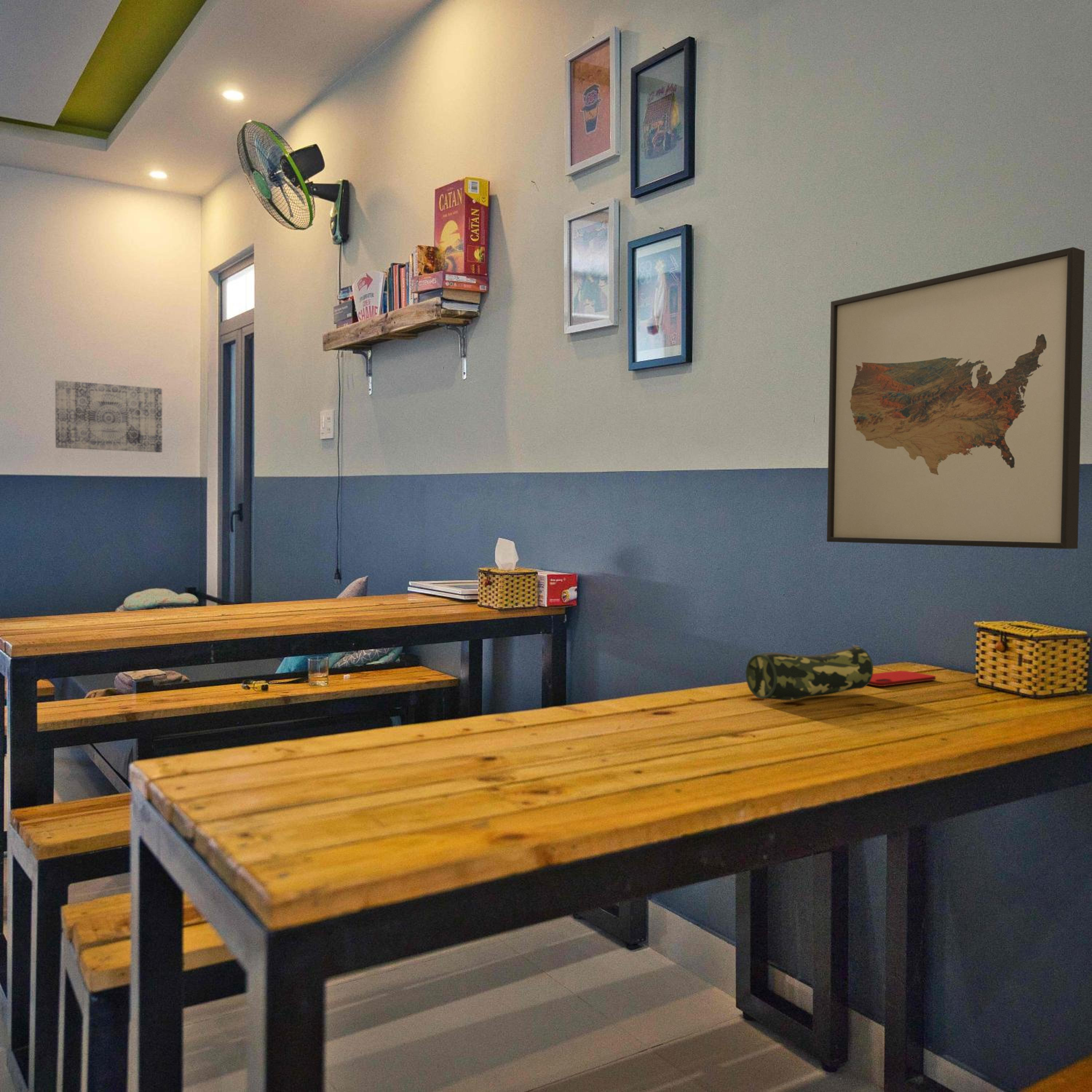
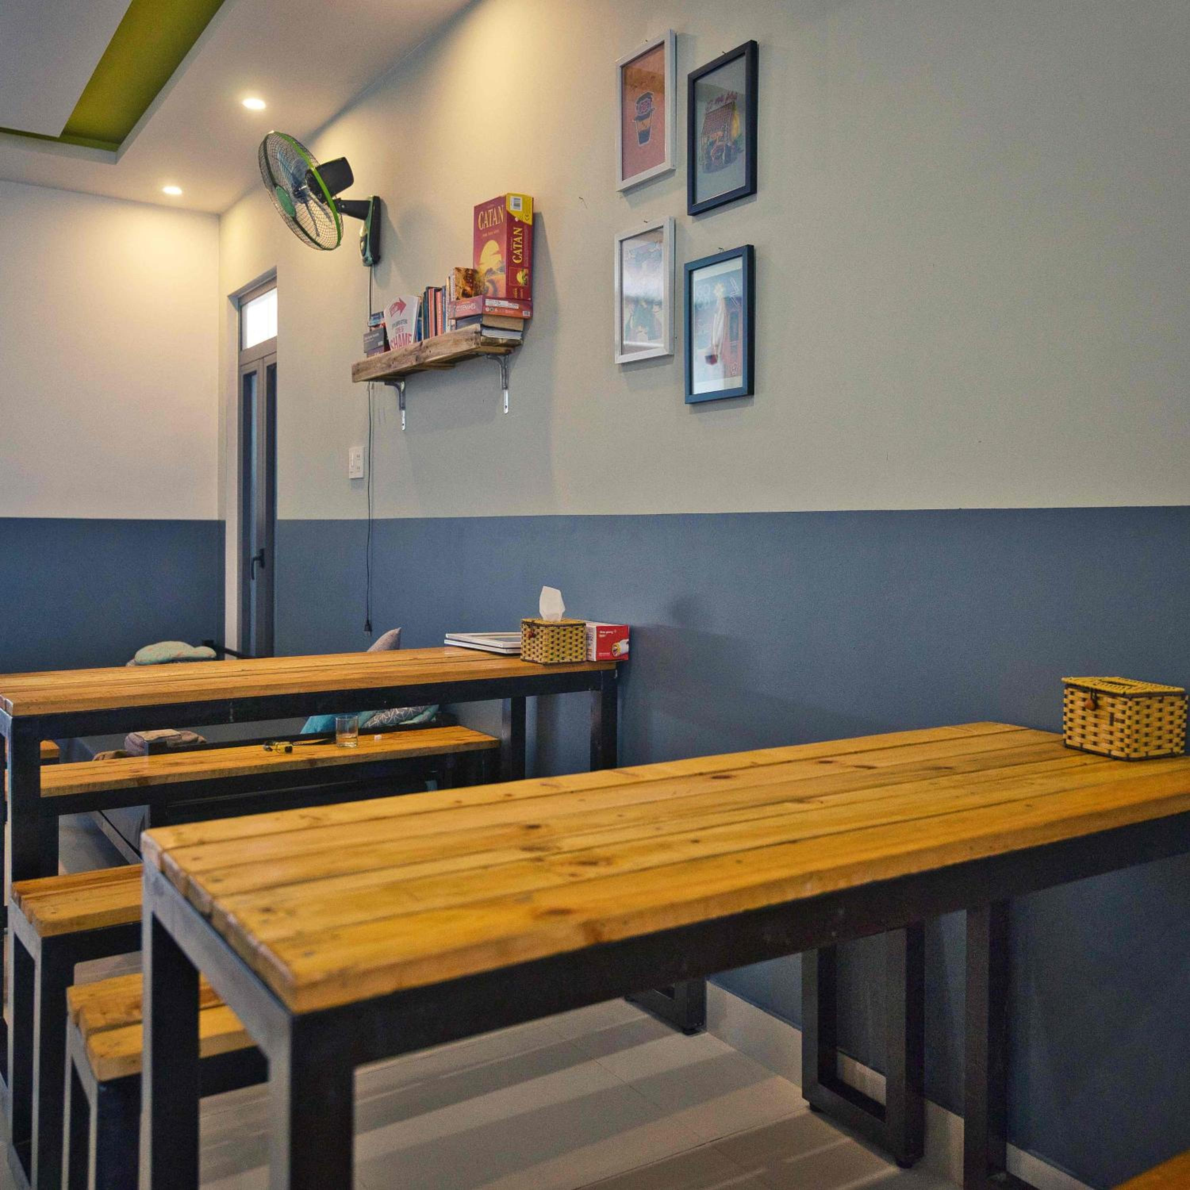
- smartphone (892, 677)
- pencil case (812, 673)
- wall art (941, 412)
- wall art (110, 417)
